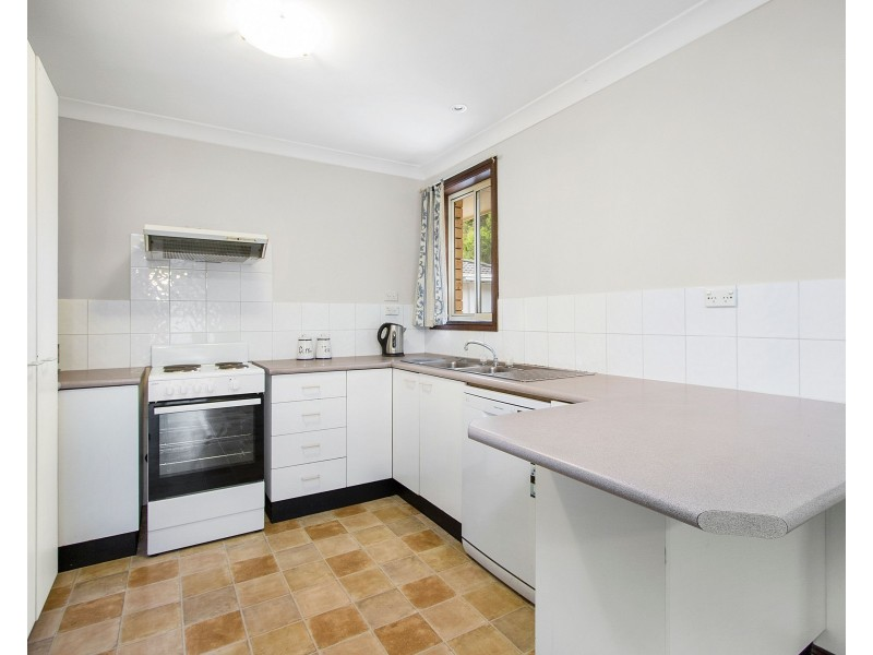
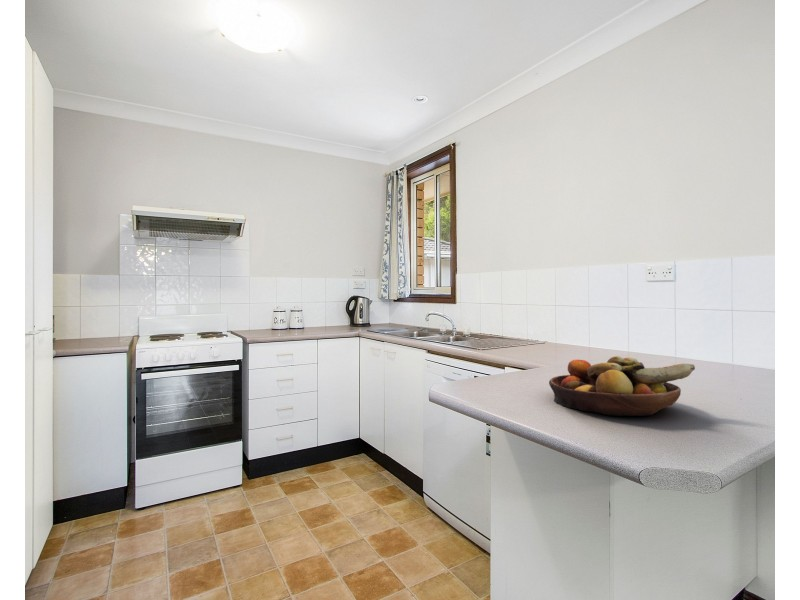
+ fruit bowl (612, 378)
